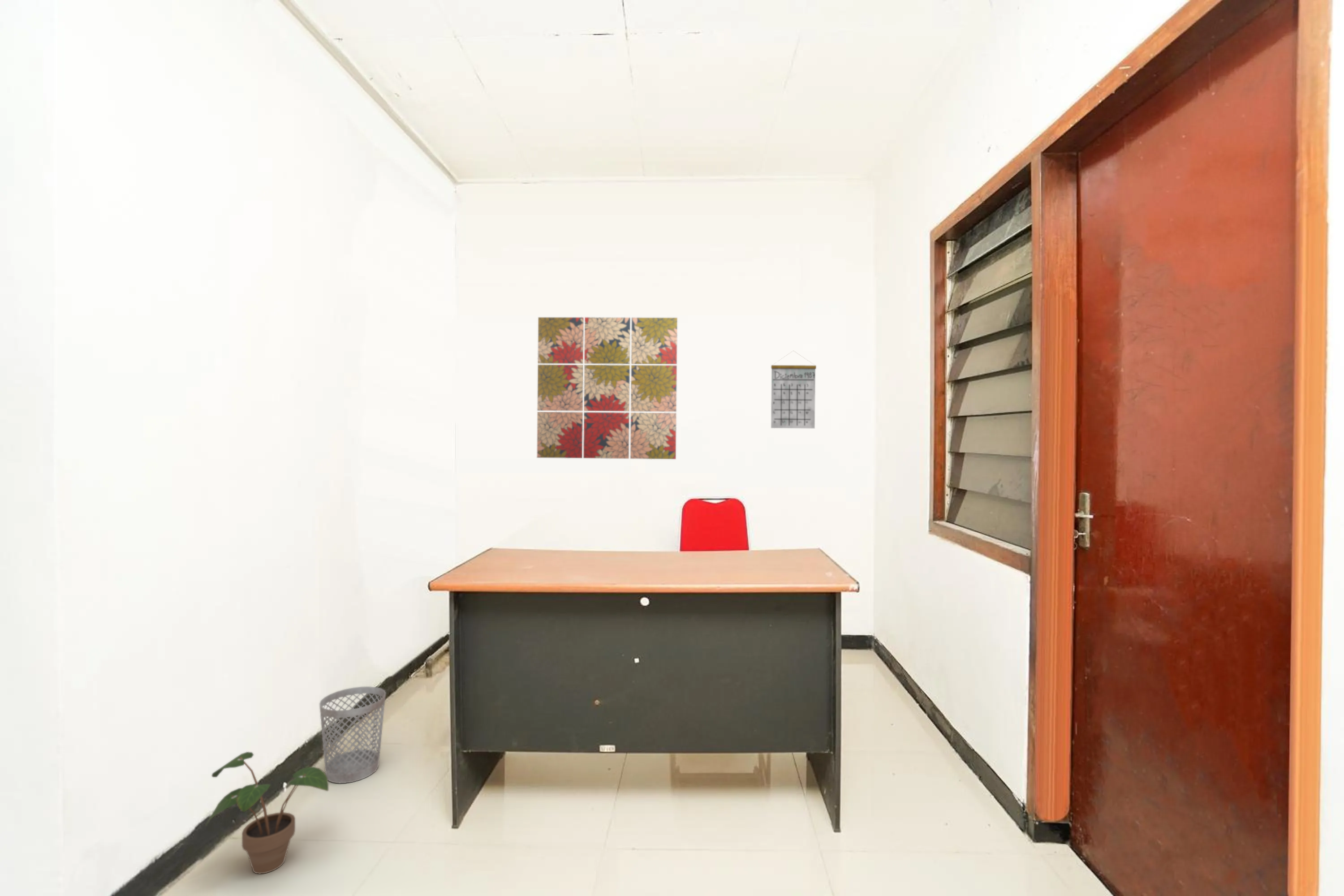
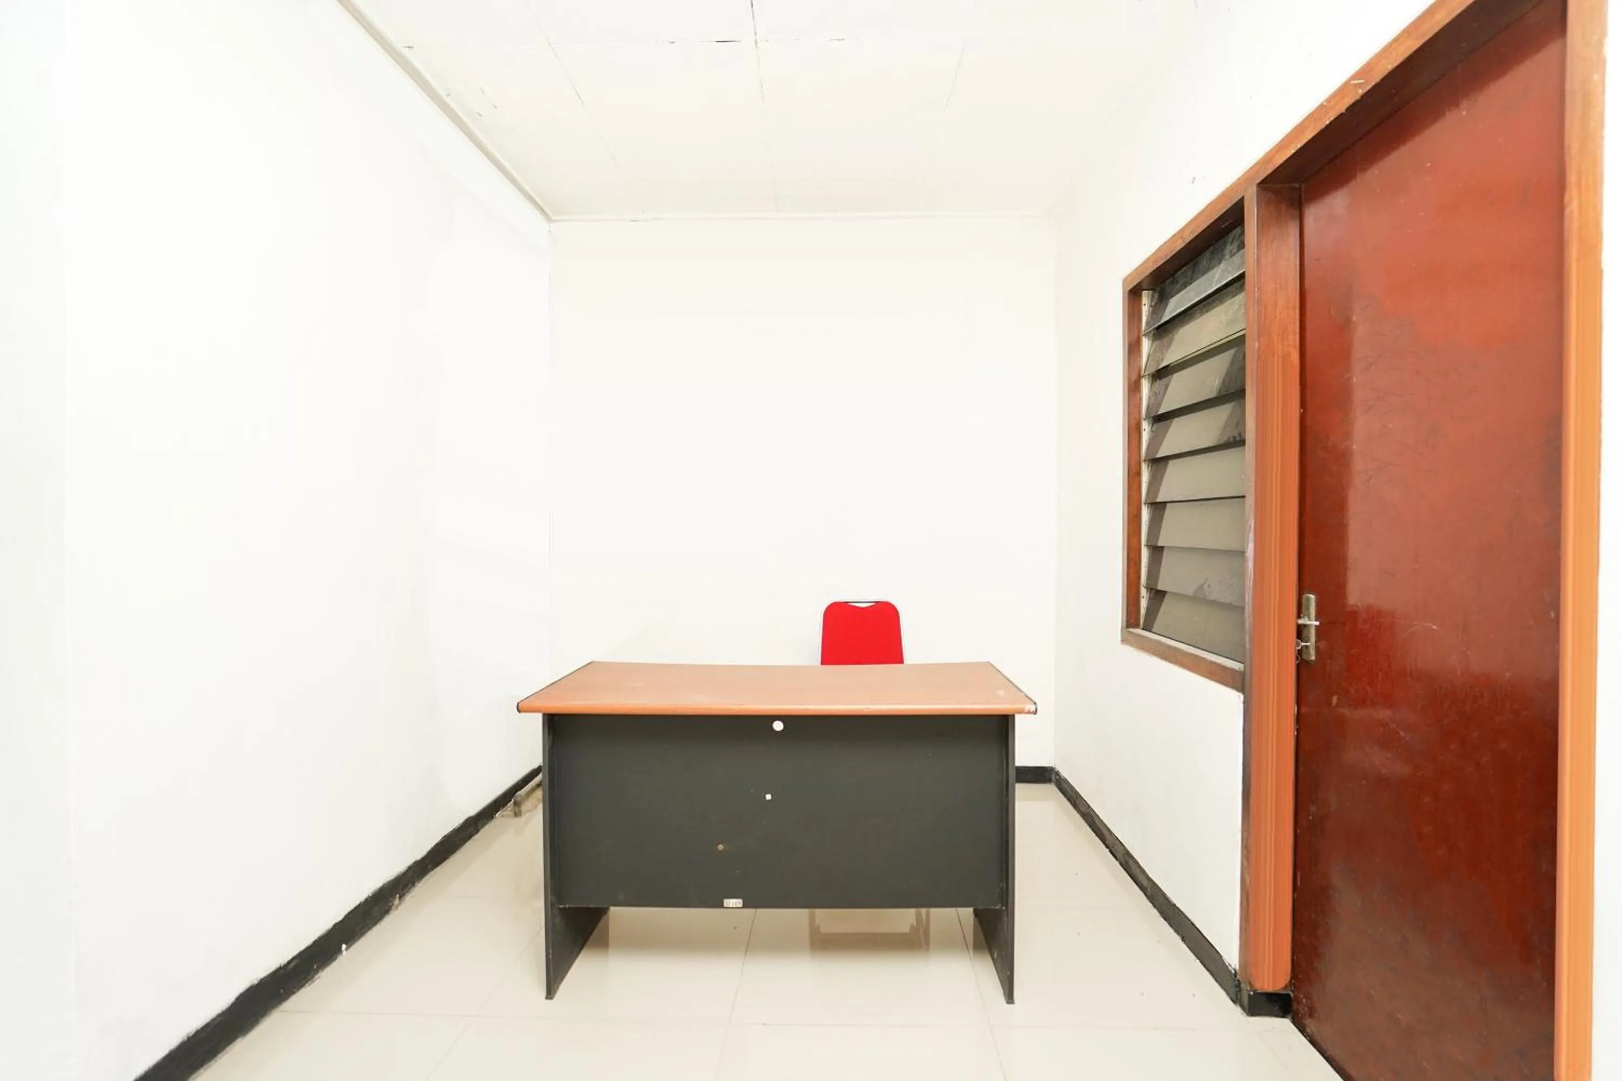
- calendar (793, 389)
- wastebasket (353, 735)
- wall art (607, 388)
- potted plant (271, 814)
